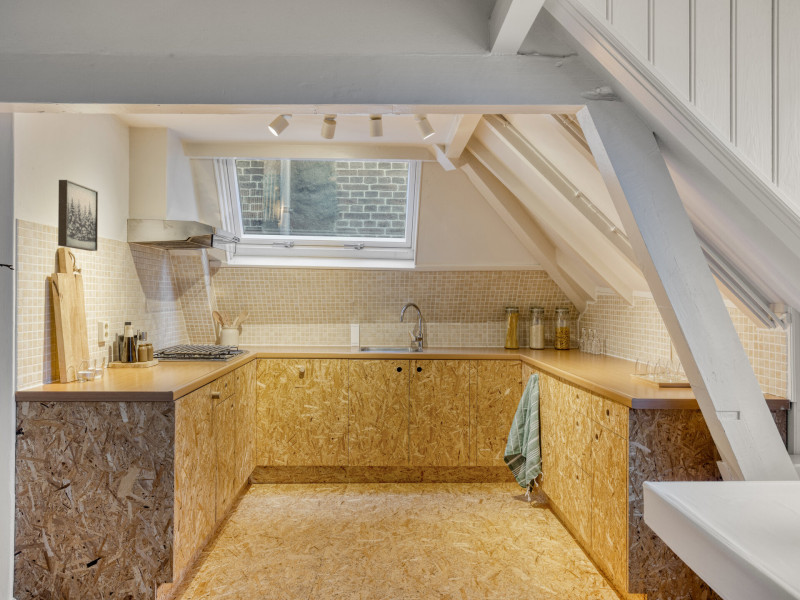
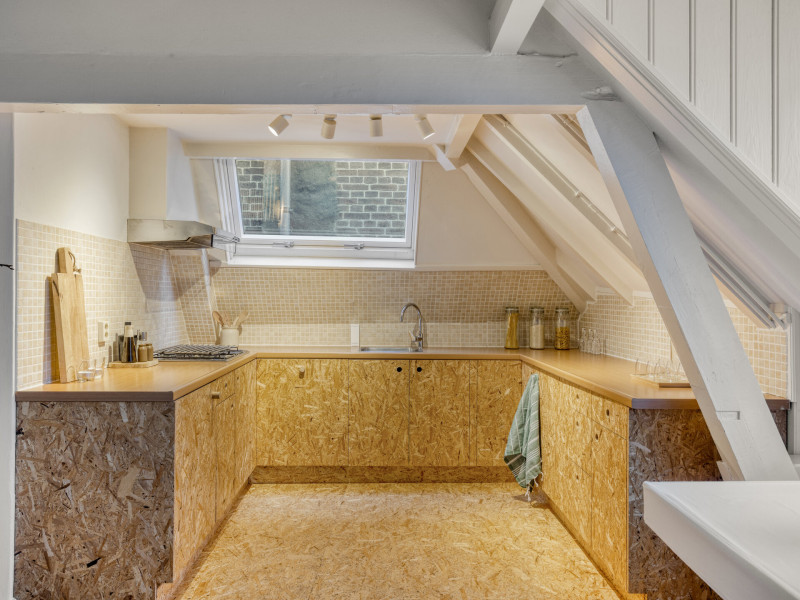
- wall art (79, 217)
